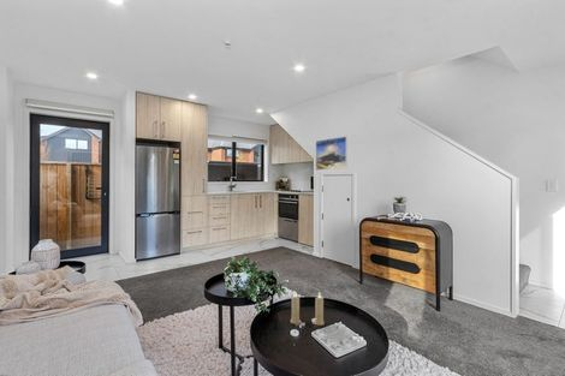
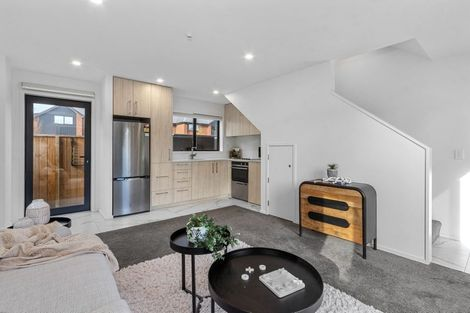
- candle (315, 306)
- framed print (331, 154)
